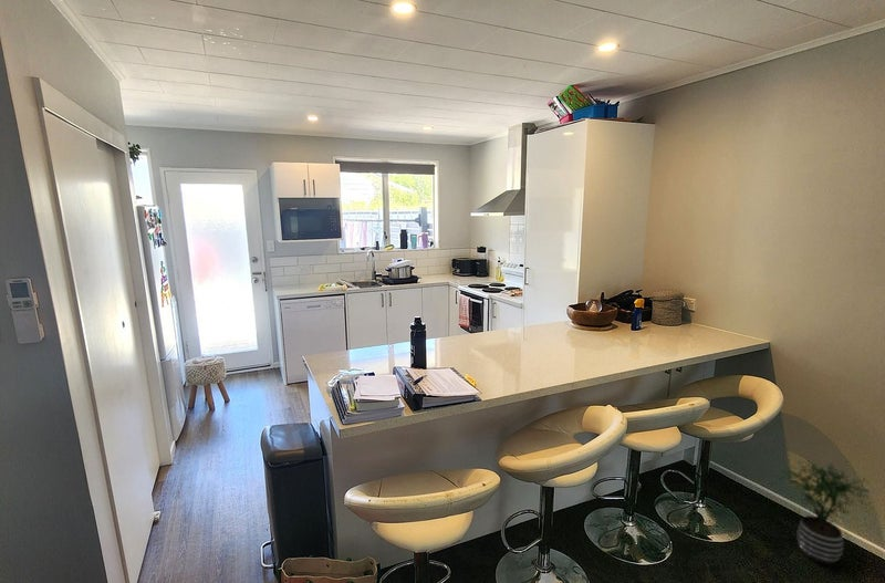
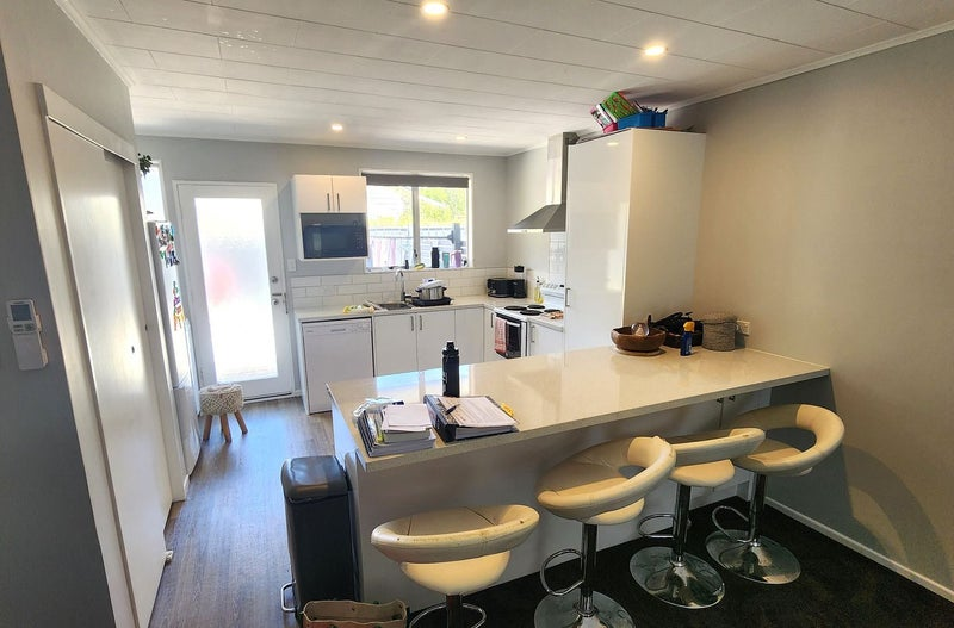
- potted plant (819, 511)
